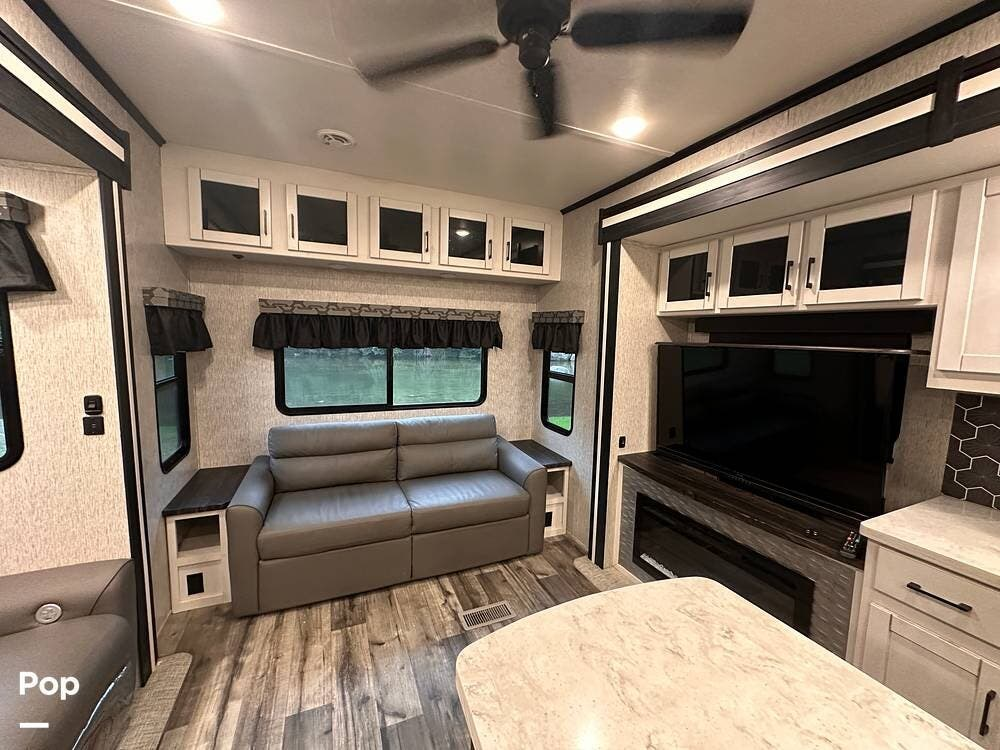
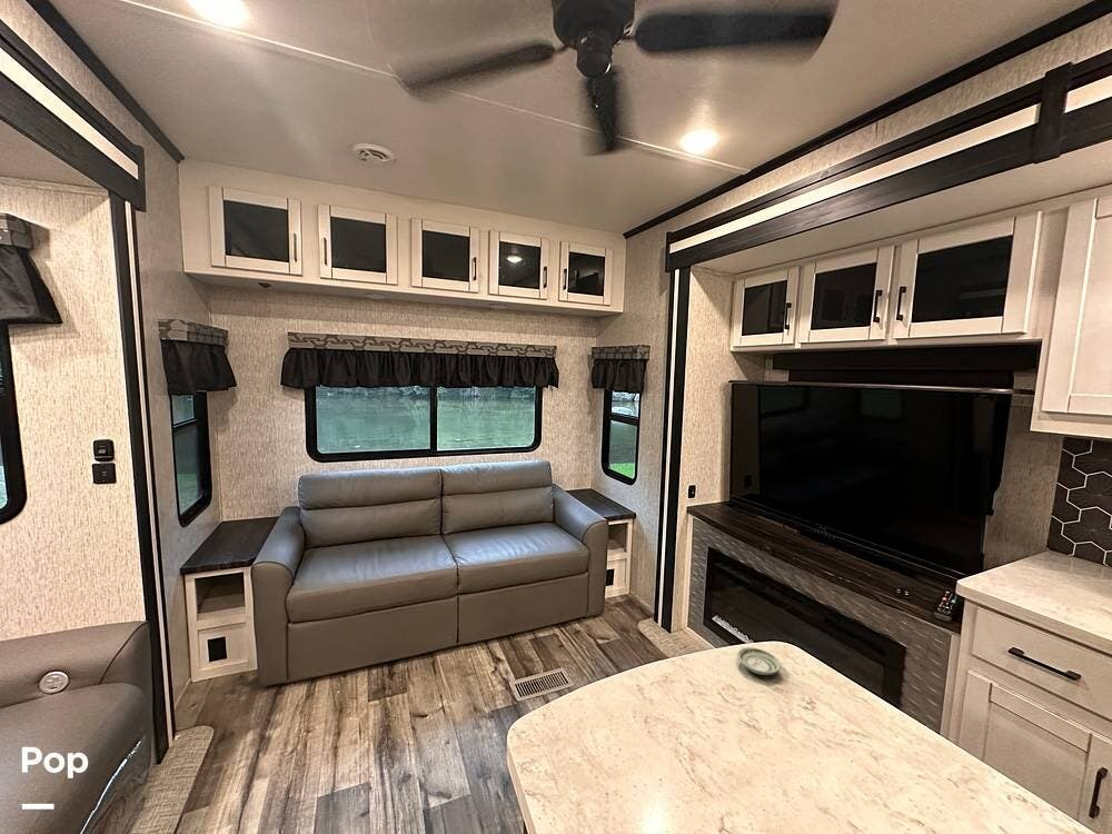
+ saucer (757, 663)
